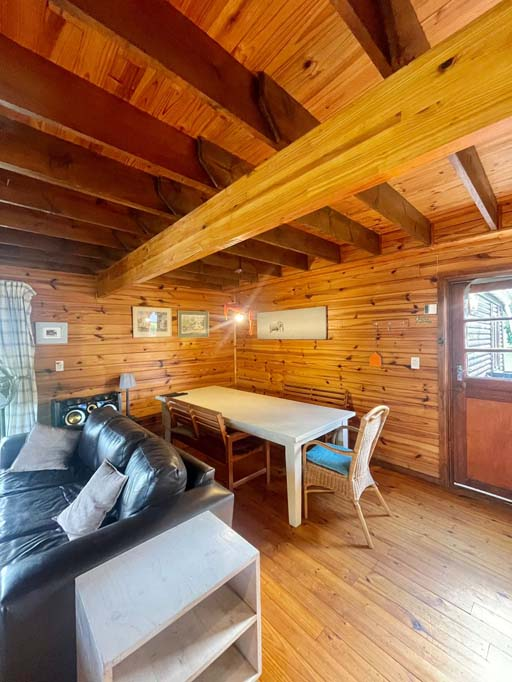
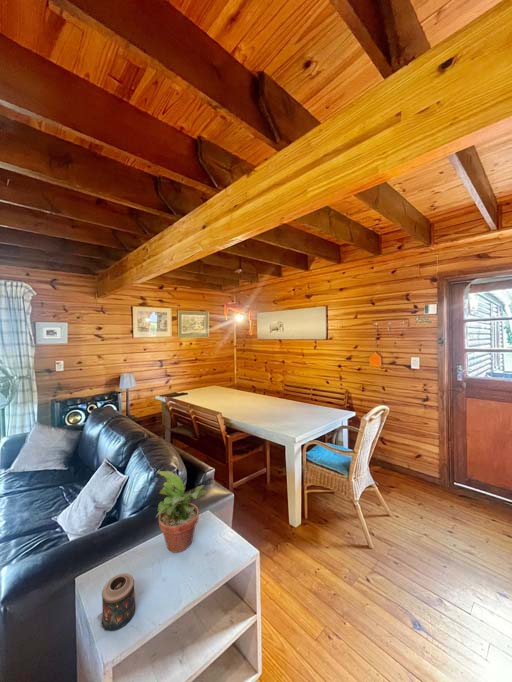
+ potted plant (185, 509)
+ candle (114, 598)
